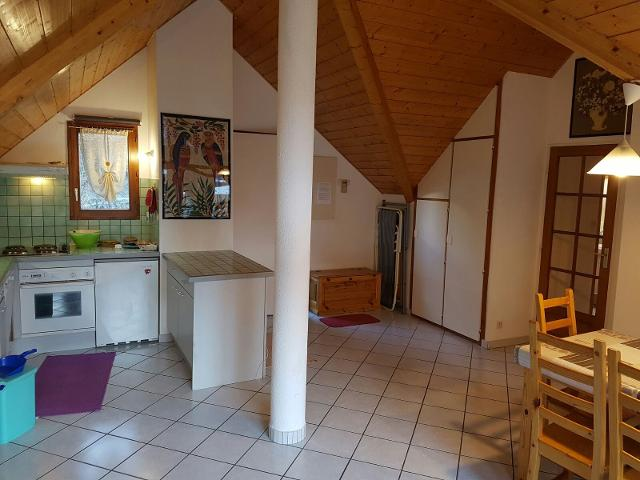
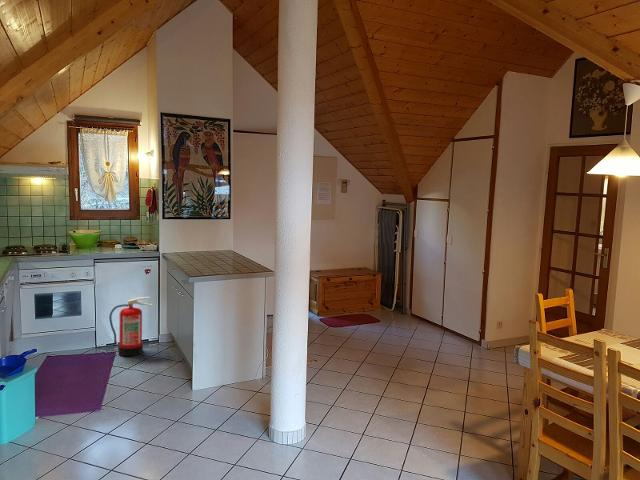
+ fire extinguisher (131, 325)
